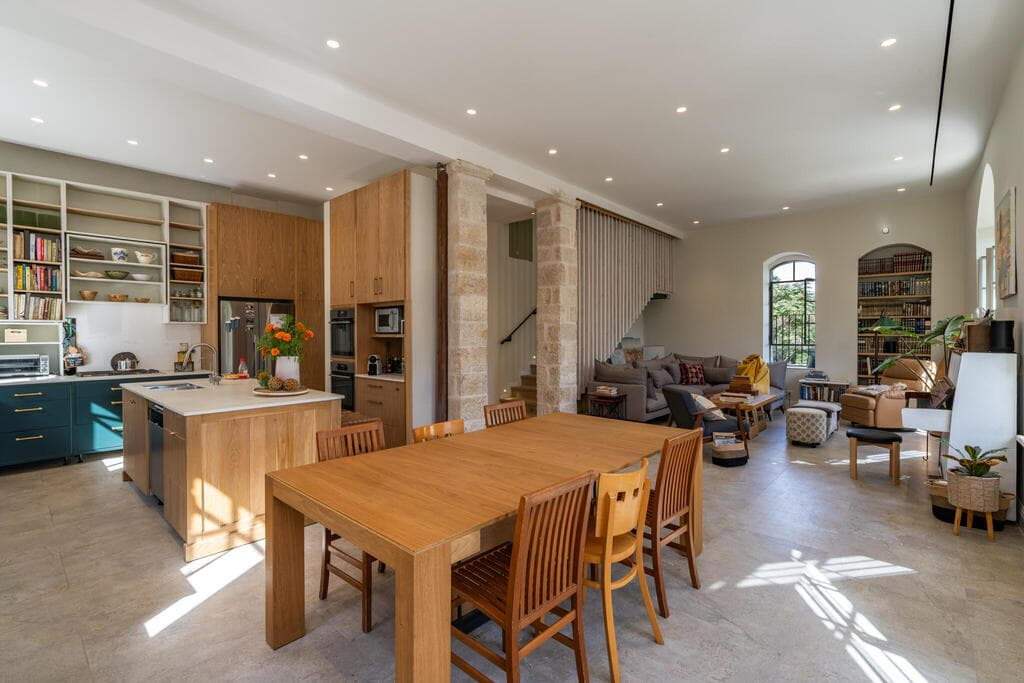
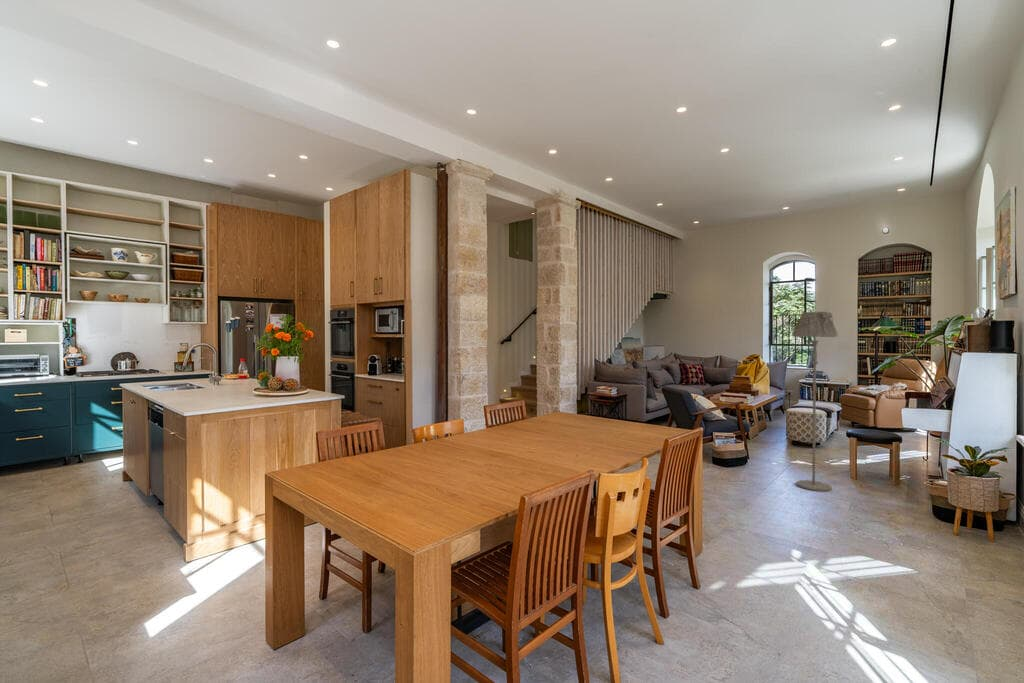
+ floor lamp (814, 399)
